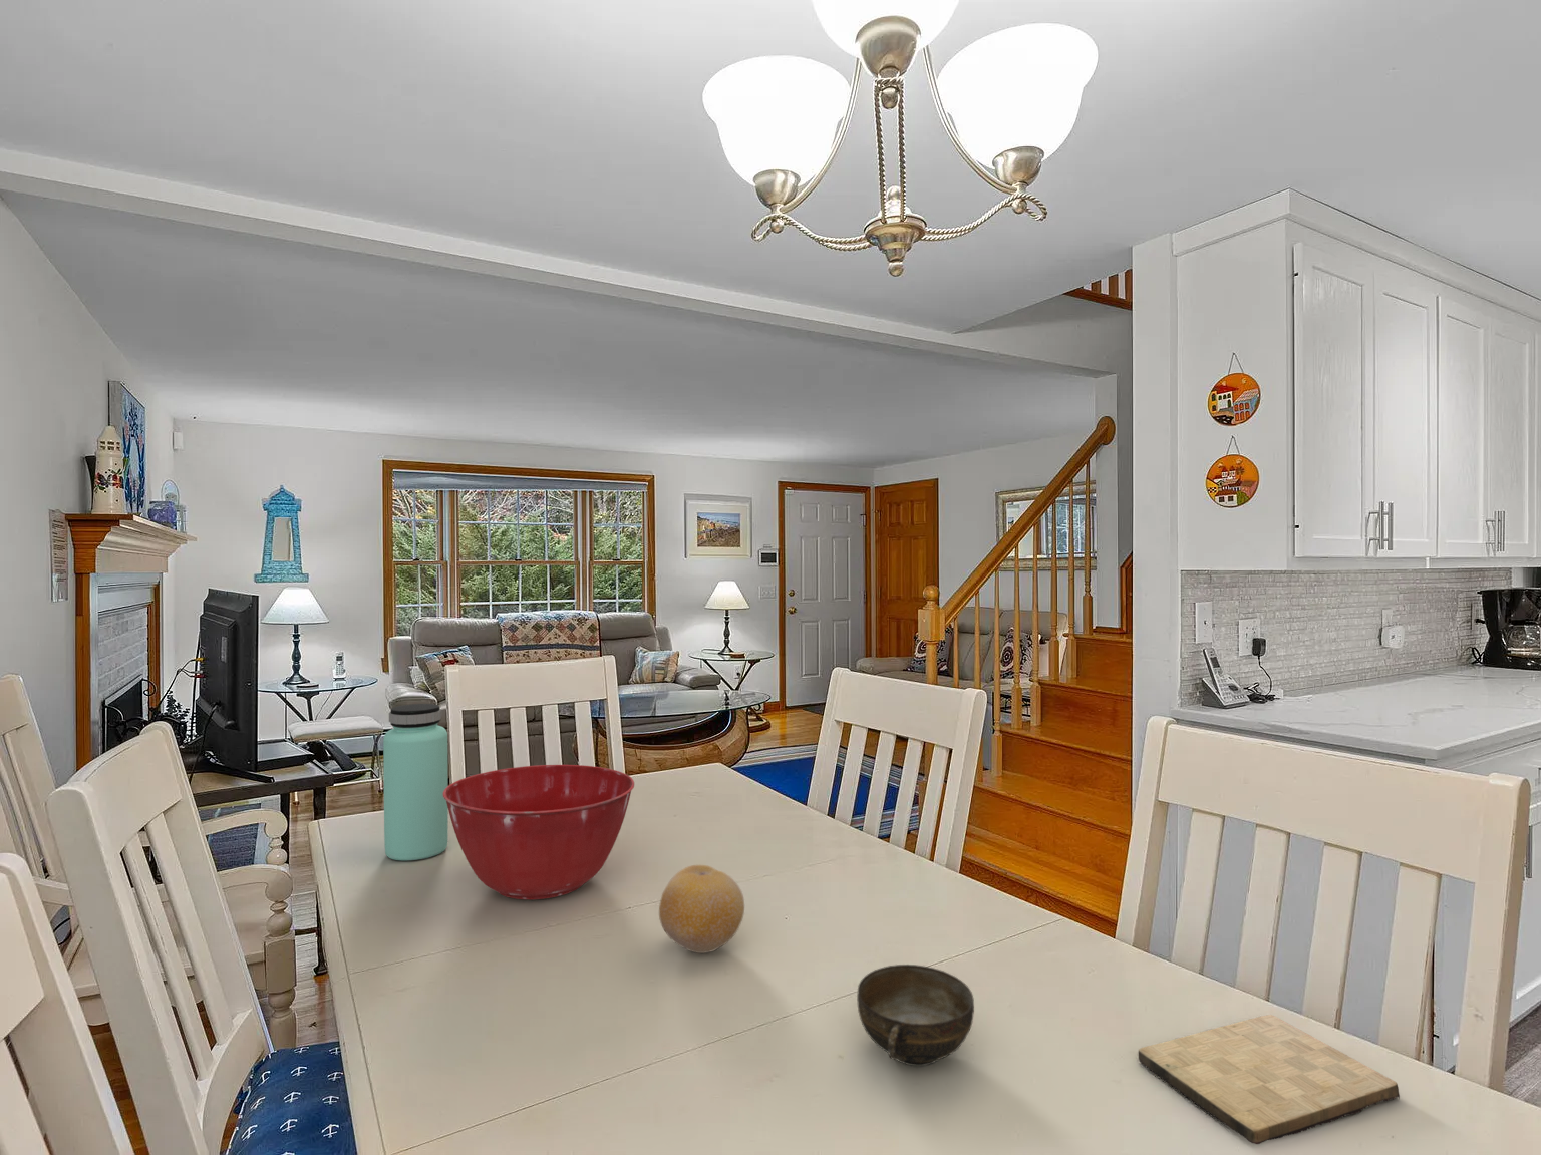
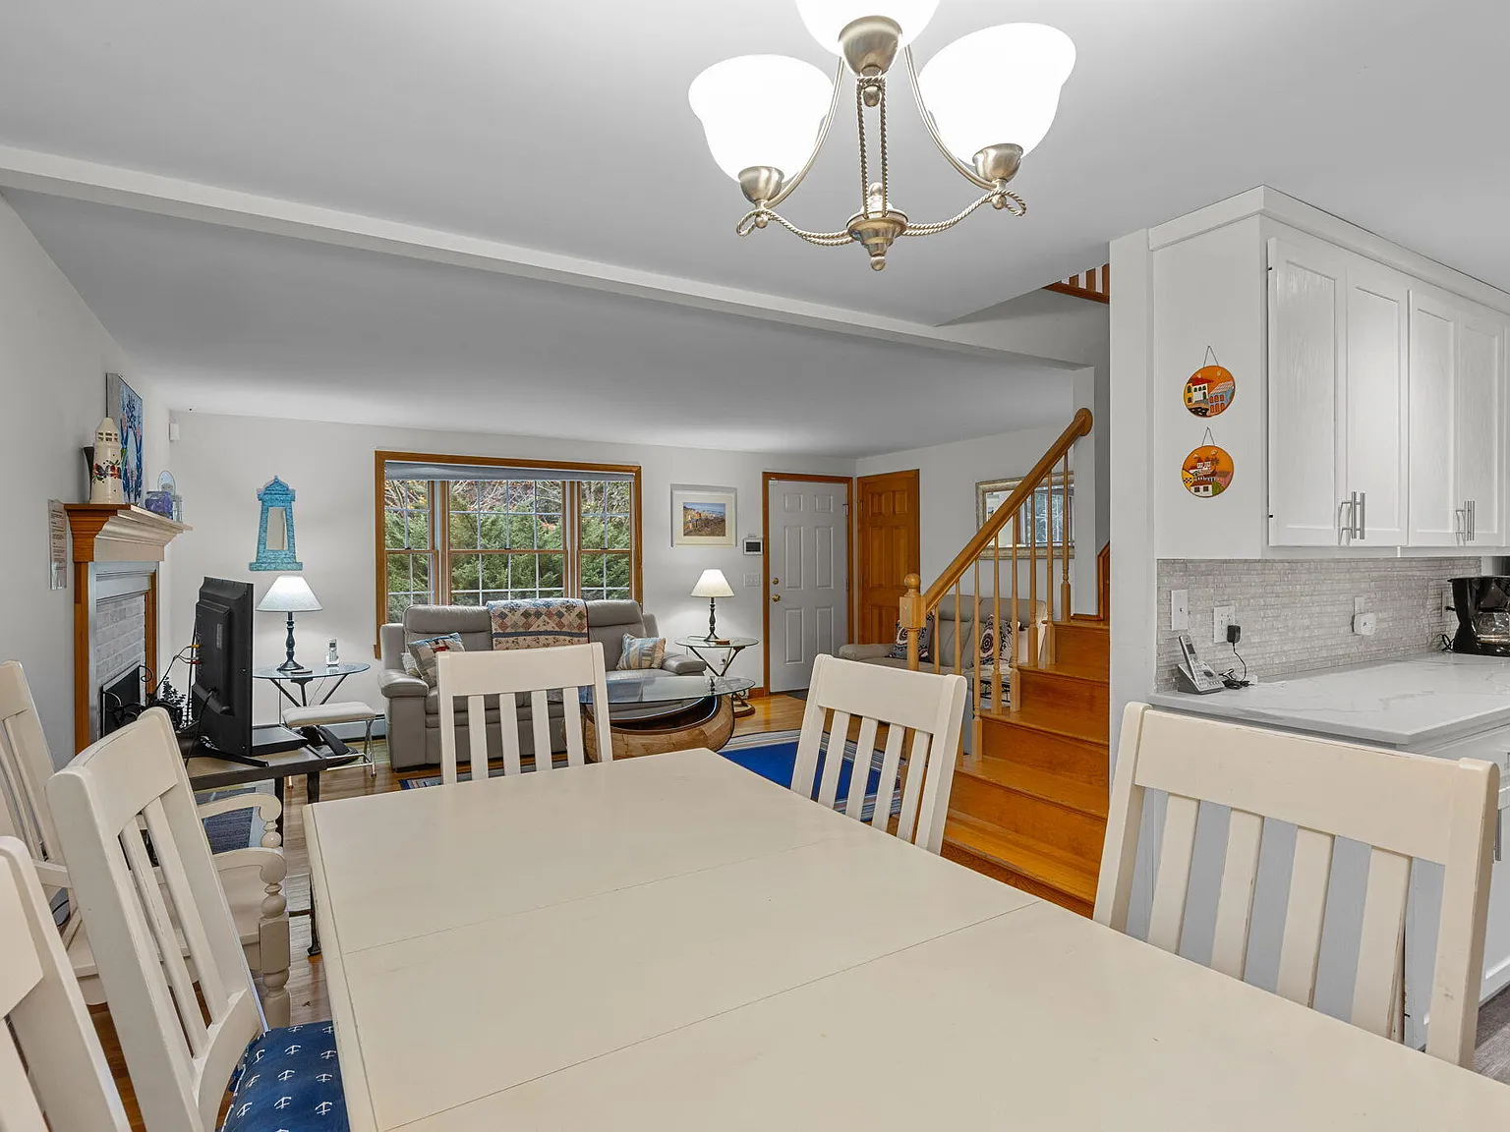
- mixing bowl (541, 833)
- cup (911, 1026)
- cutting board (1263, 1071)
- bottle (415, 779)
- fruit (701, 909)
